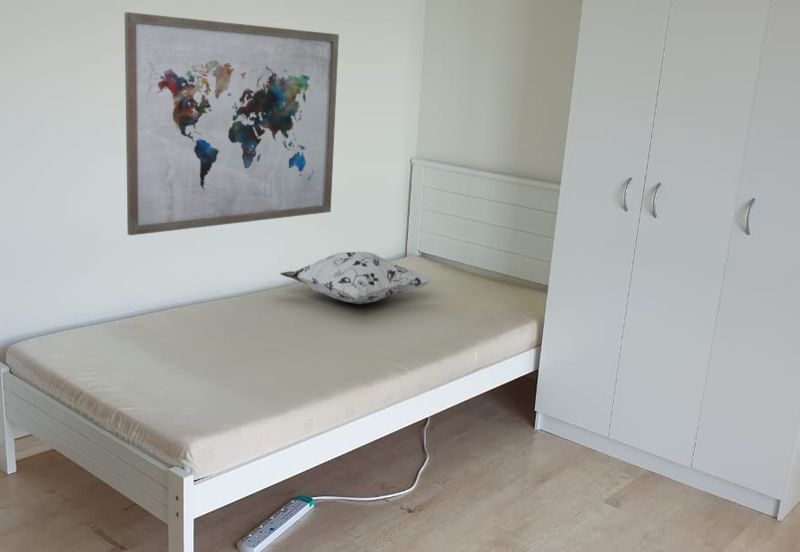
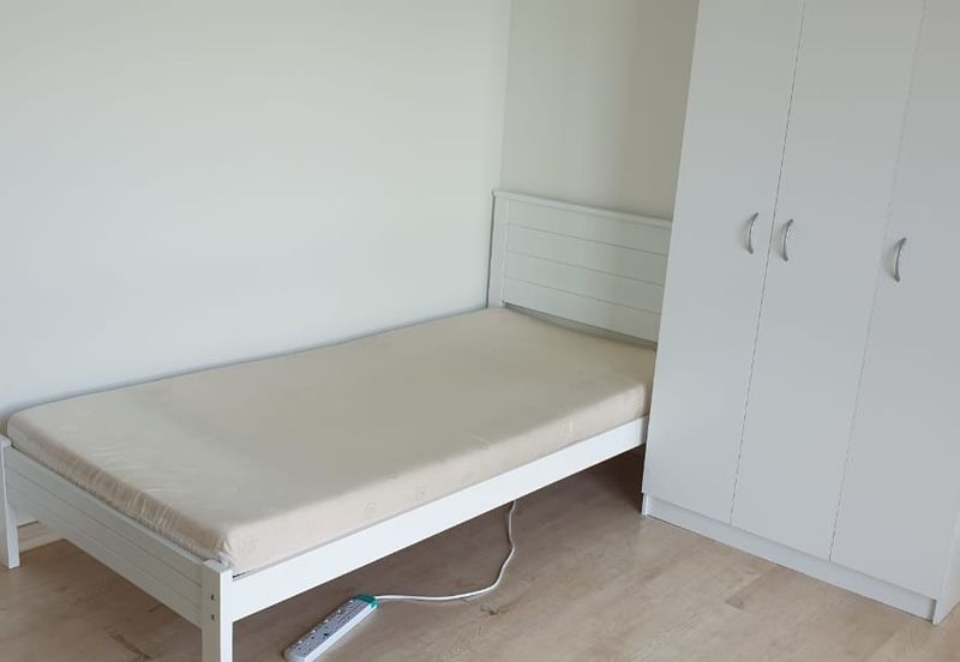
- decorative pillow (355, 277)
- wall art (242, 126)
